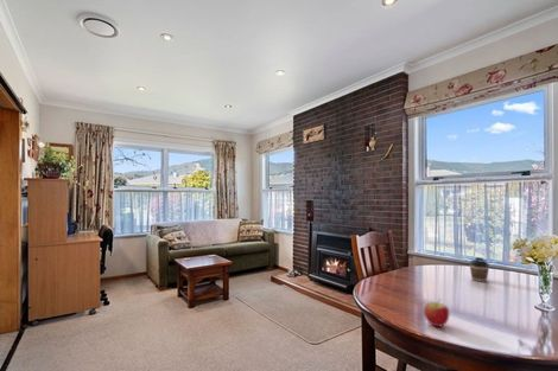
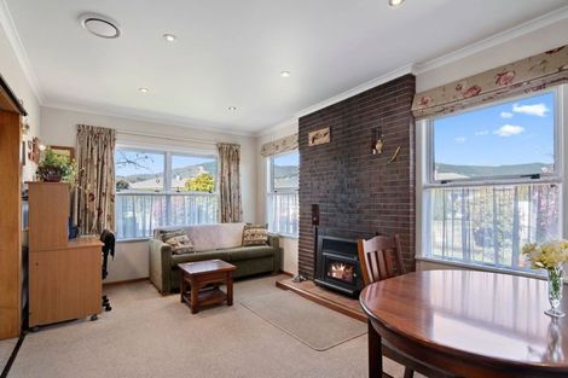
- coffee cup (478, 269)
- apple (436, 311)
